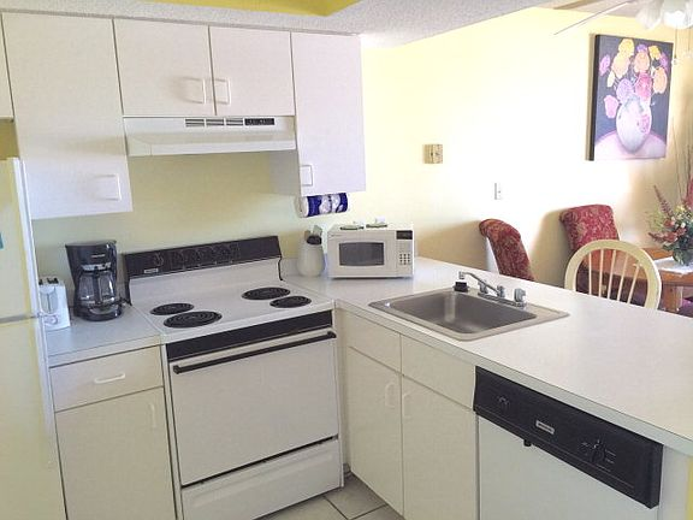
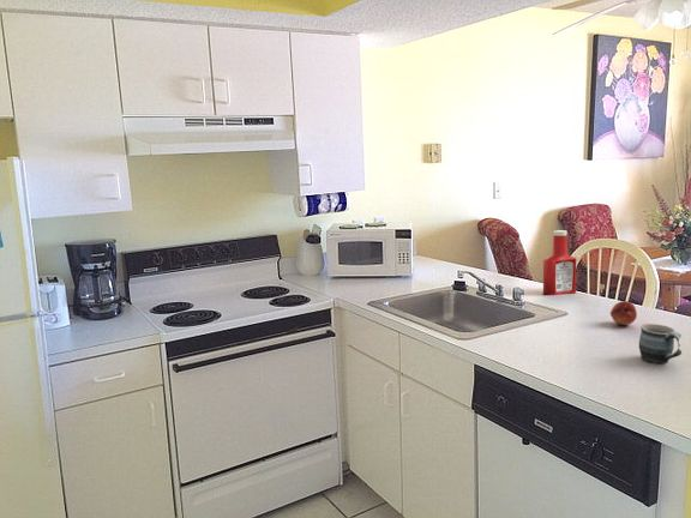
+ soap bottle (559, 261)
+ mug (662, 344)
+ fruit (623, 313)
